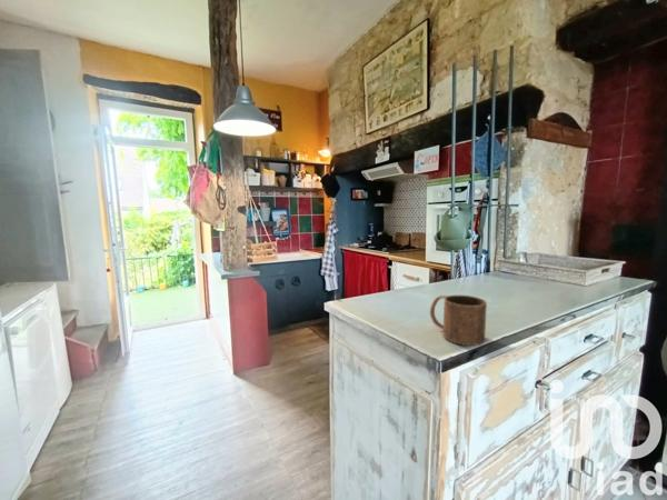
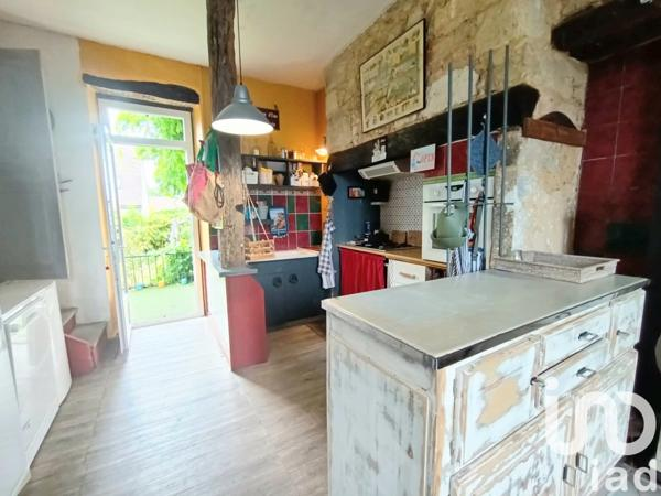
- mug (455, 316)
